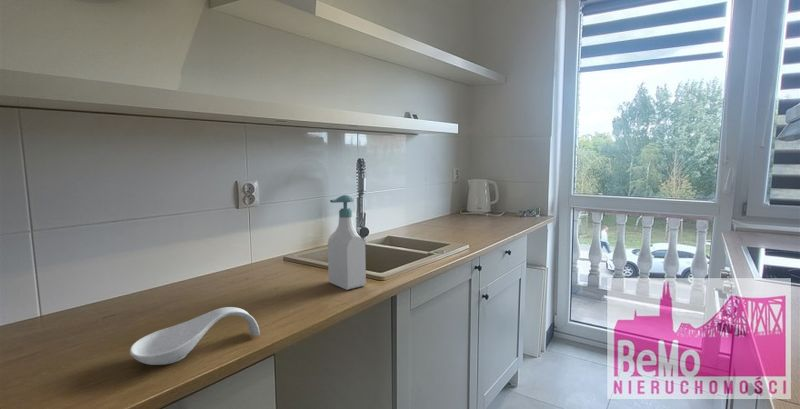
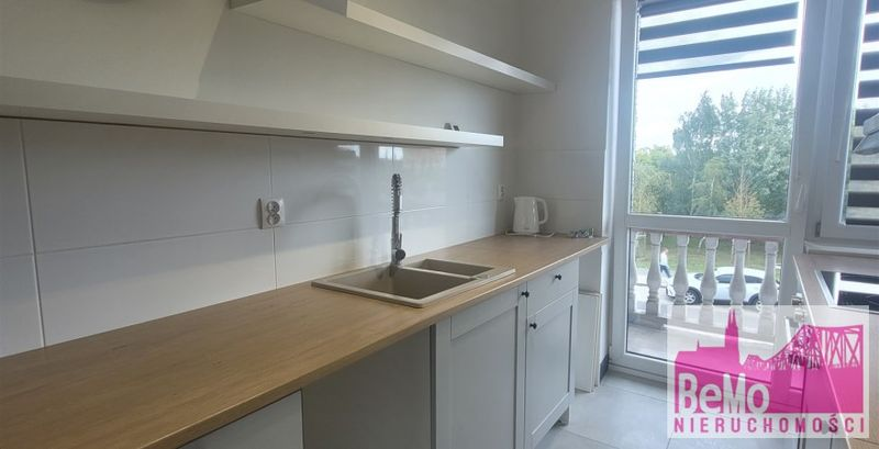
- soap bottle (343, 240)
- spoon rest (198, 332)
